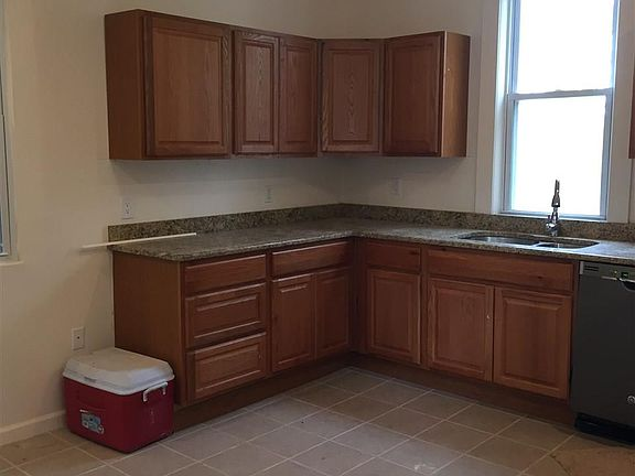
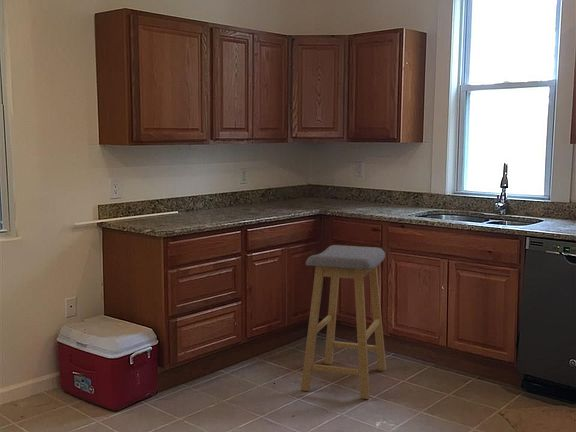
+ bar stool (356, 315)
